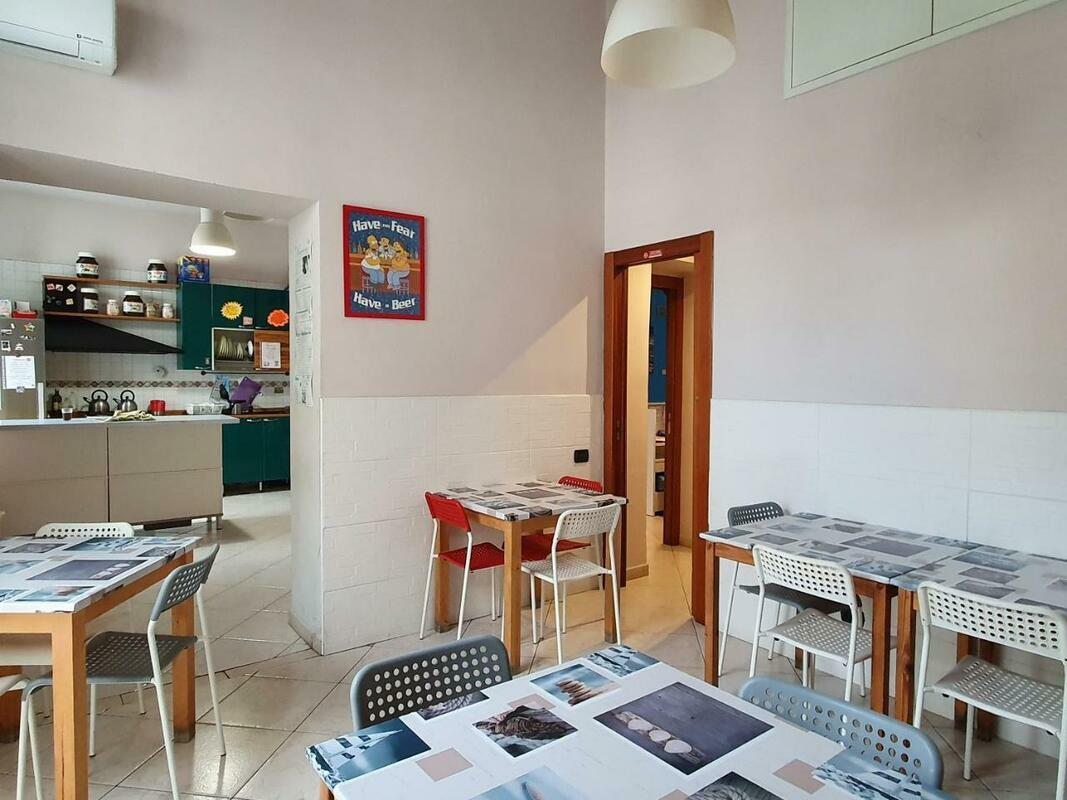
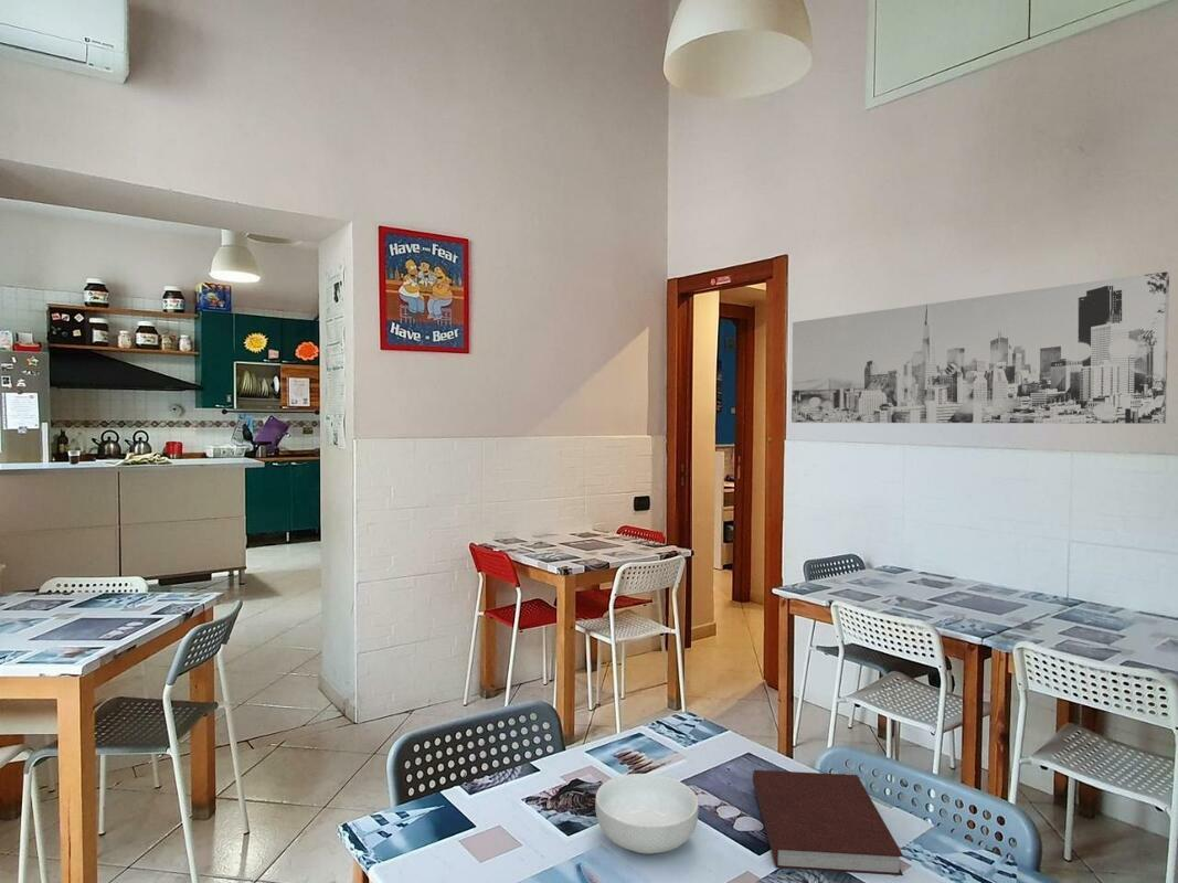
+ wall art (942, 362)
+ notebook (819, 817)
+ cereal bowl (646, 818)
